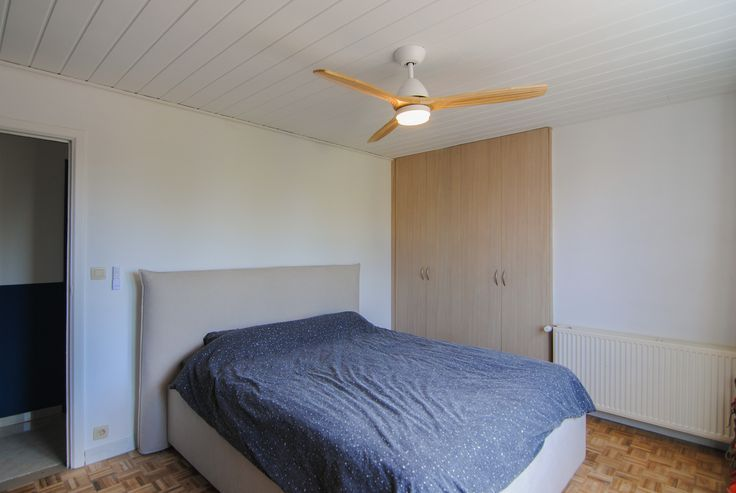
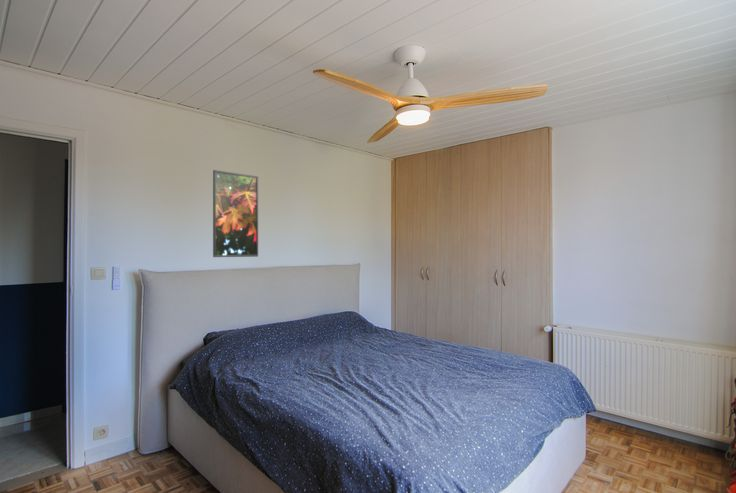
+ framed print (236, 215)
